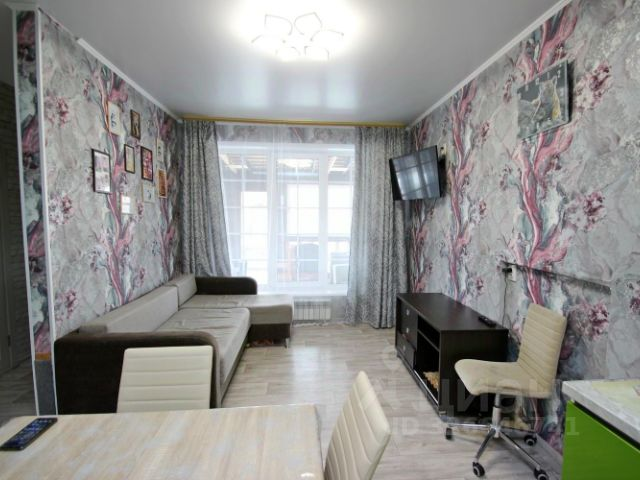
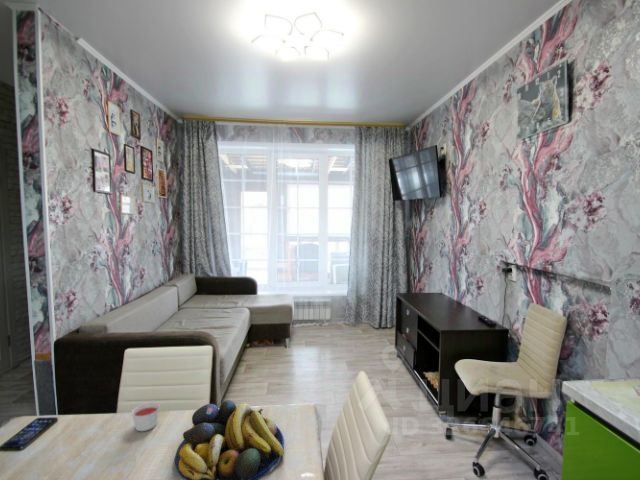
+ fruit bowl (232, 429)
+ candle (146, 417)
